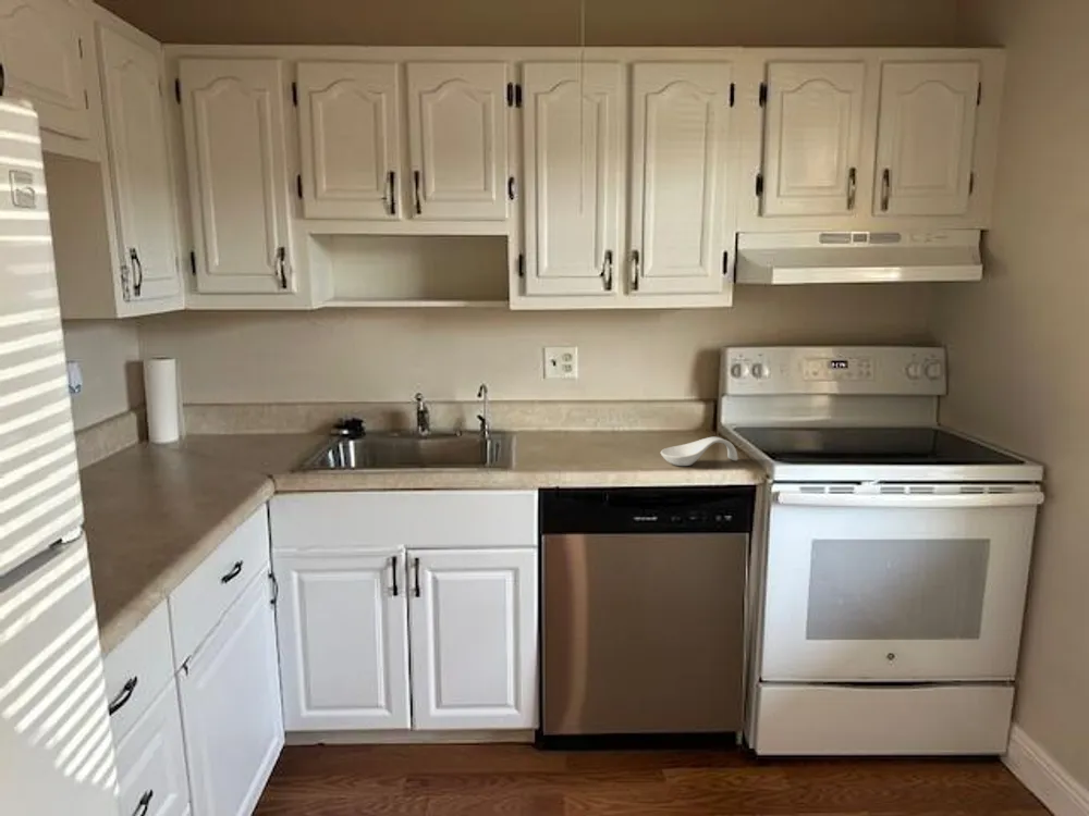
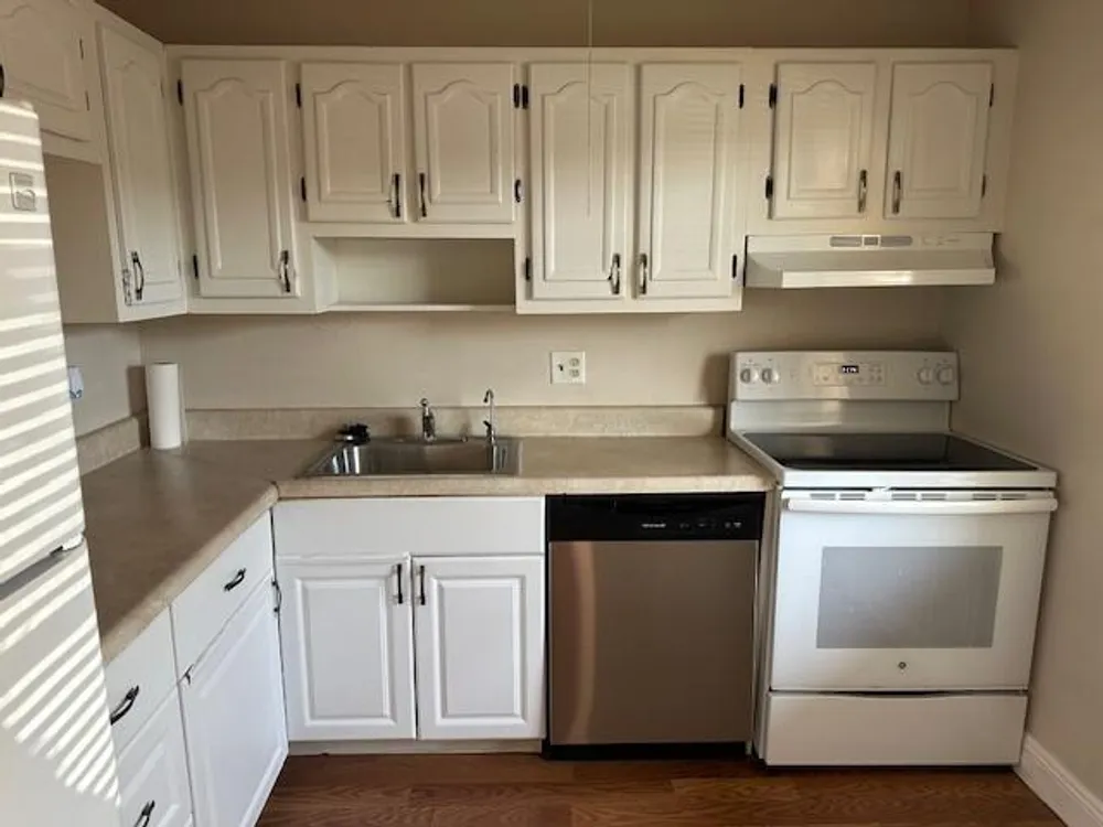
- spoon rest (698, 450)
